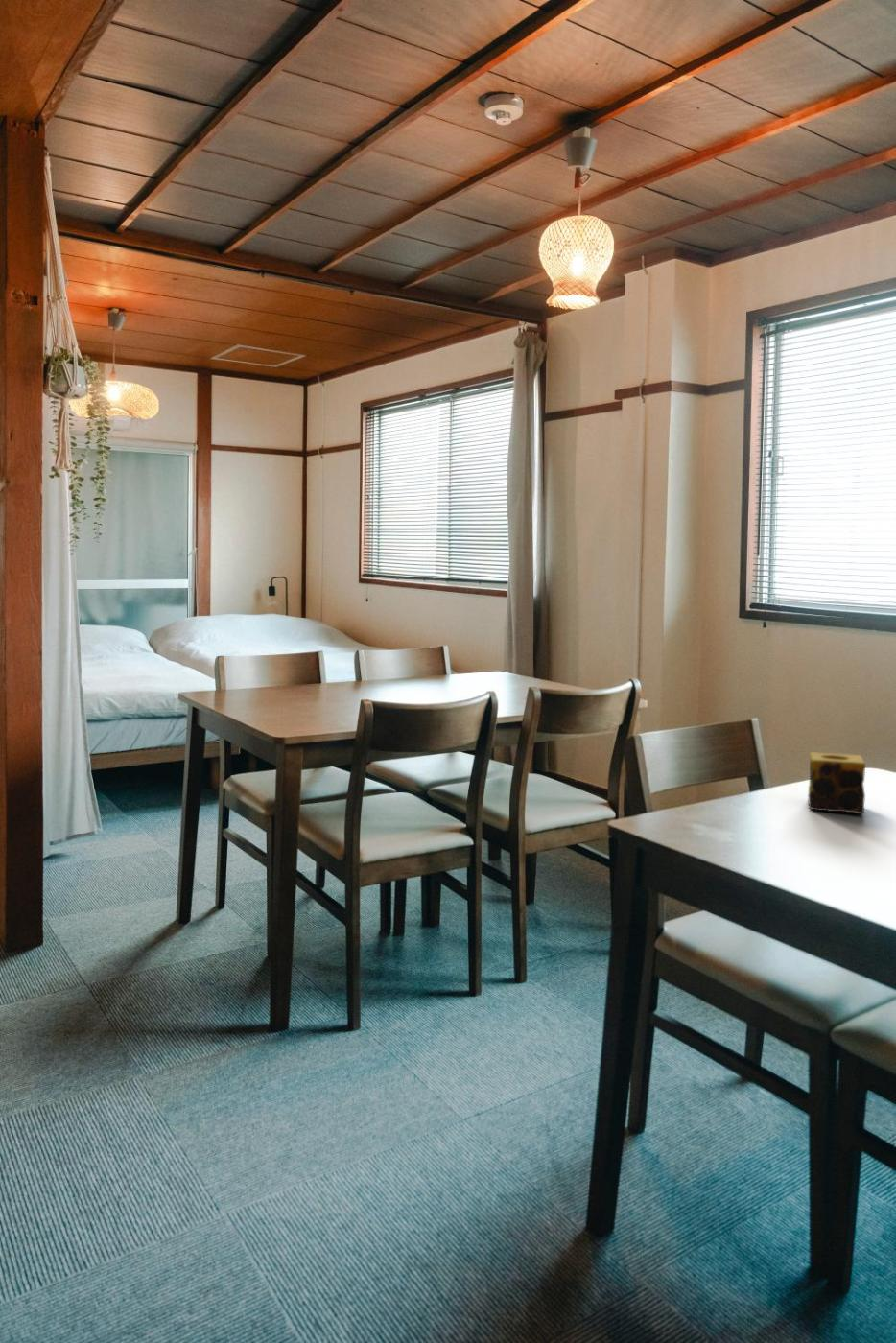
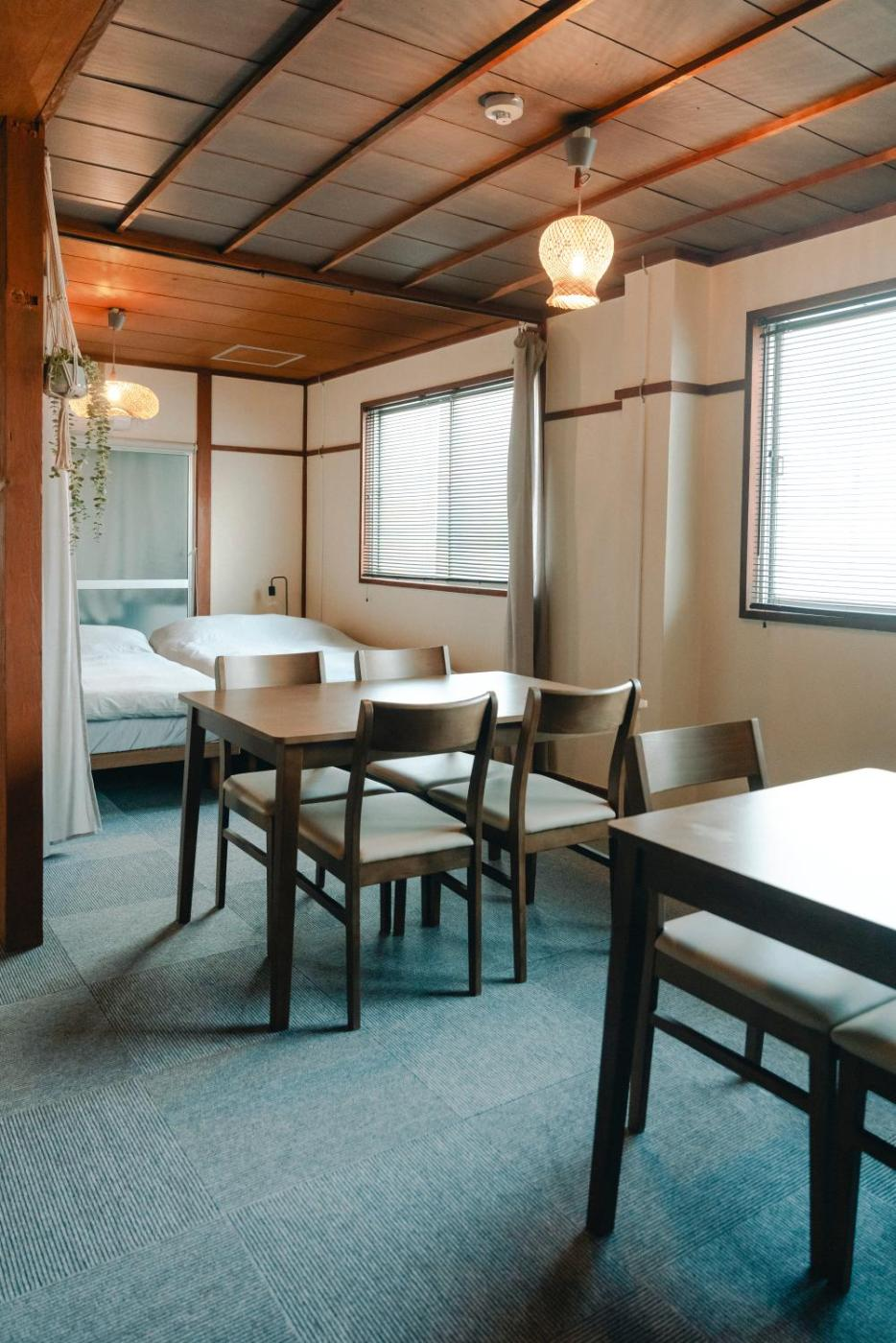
- candle (836, 782)
